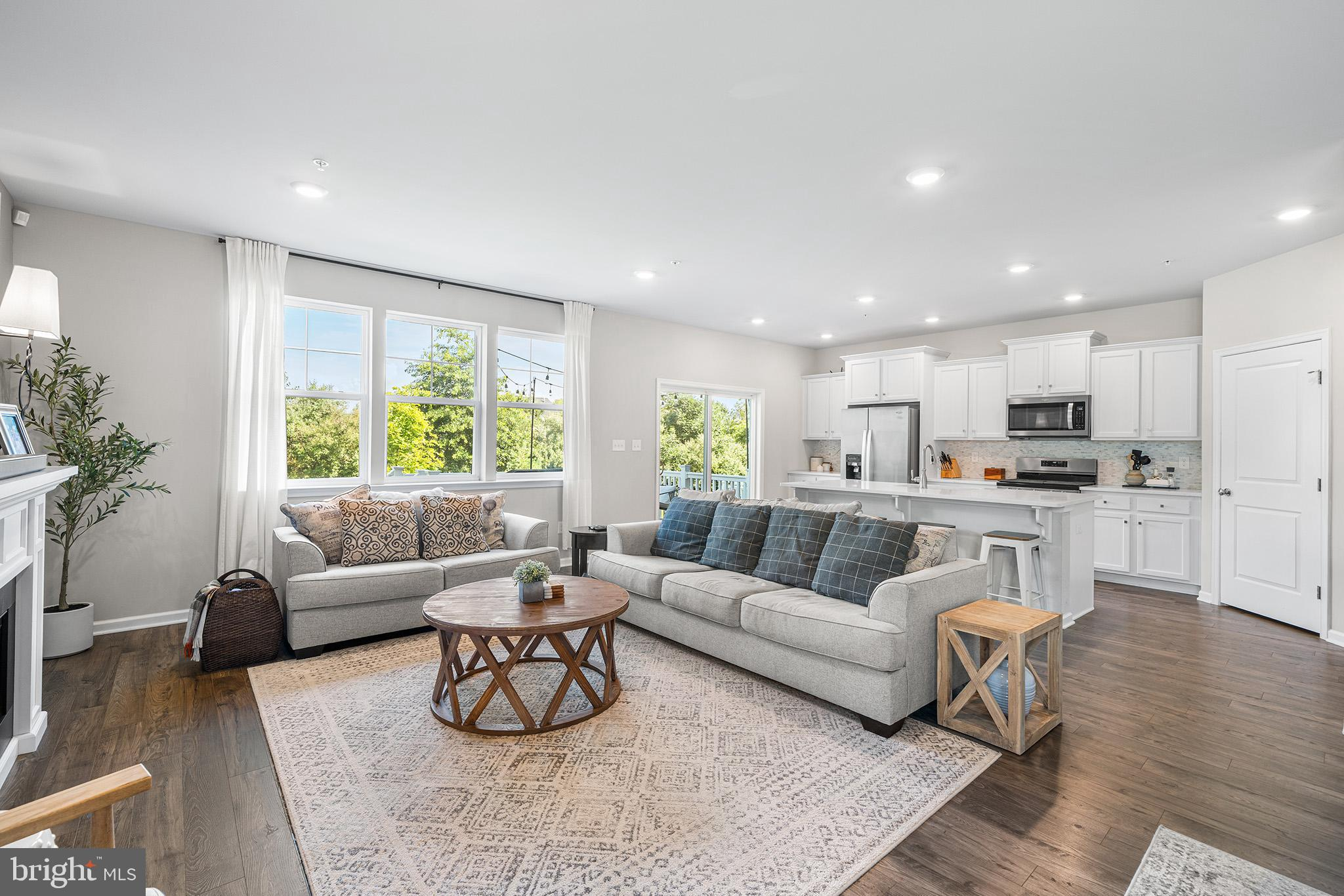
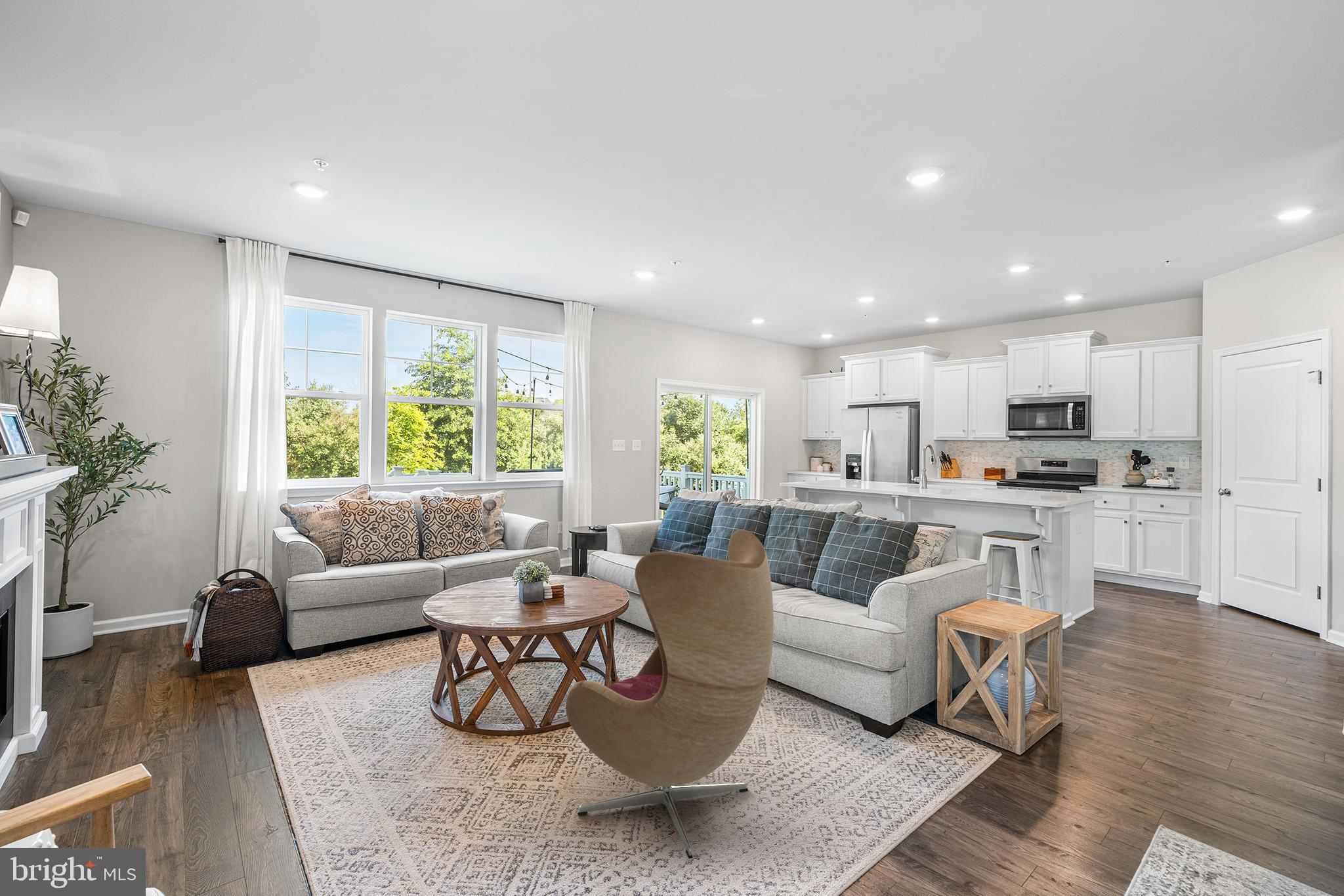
+ armchair (676, 670)
